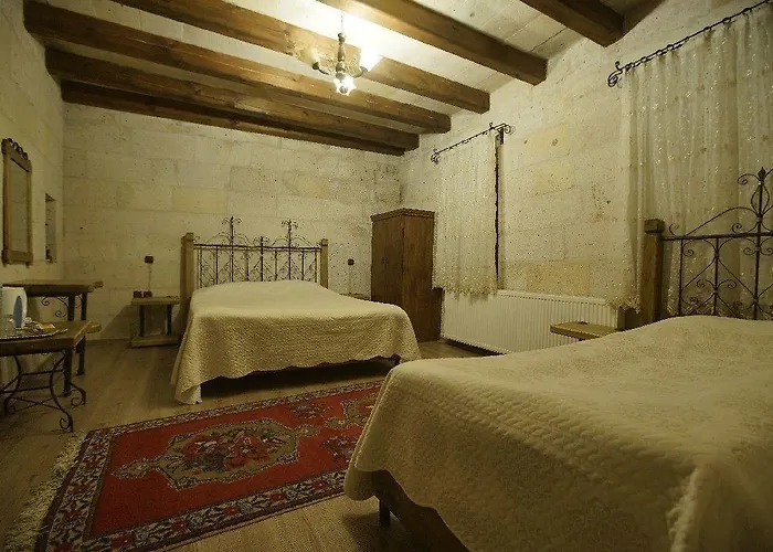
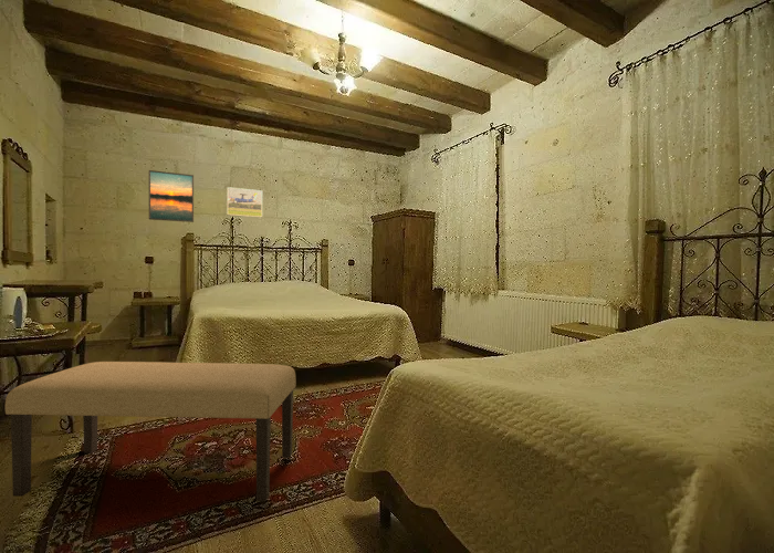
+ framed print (171, 196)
+ bench (167, 416)
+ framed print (244, 202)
